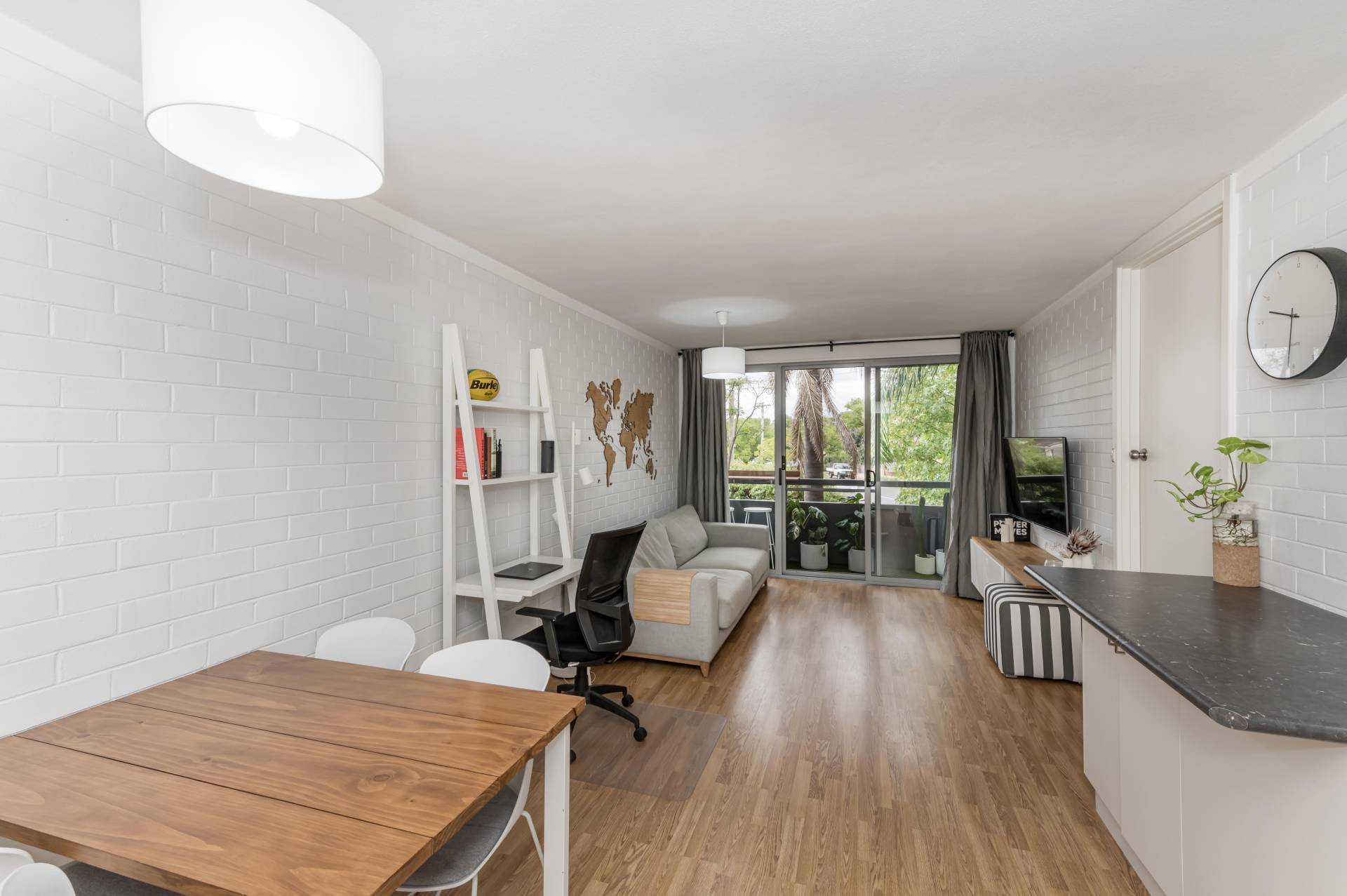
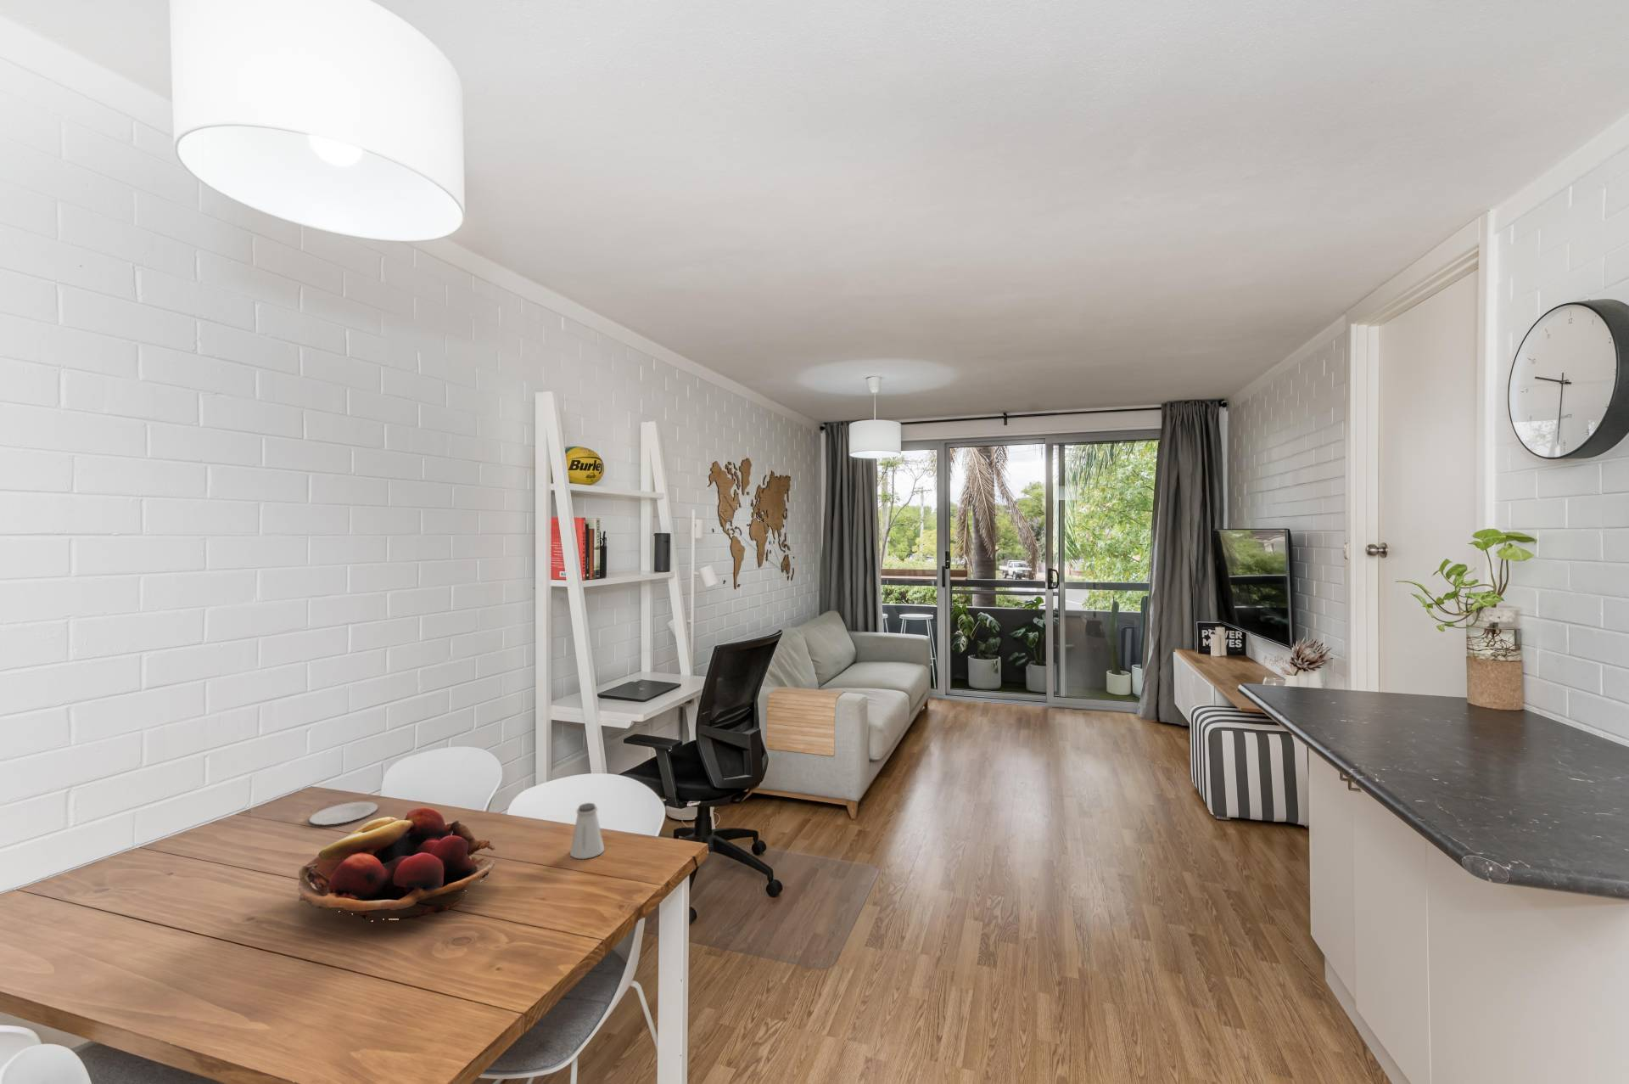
+ fruit basket (398, 859)
+ saltshaker (587, 829)
+ plate (351, 802)
